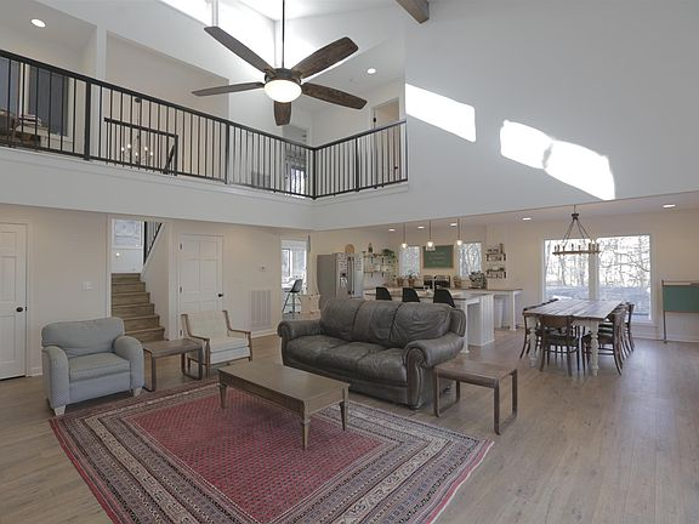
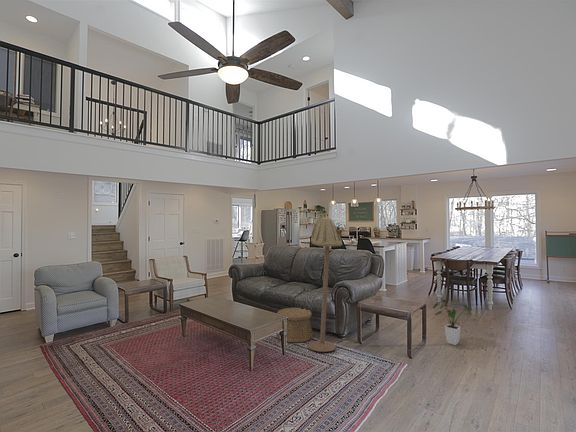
+ basket (294, 323)
+ floor lamp (325, 279)
+ house plant (453, 321)
